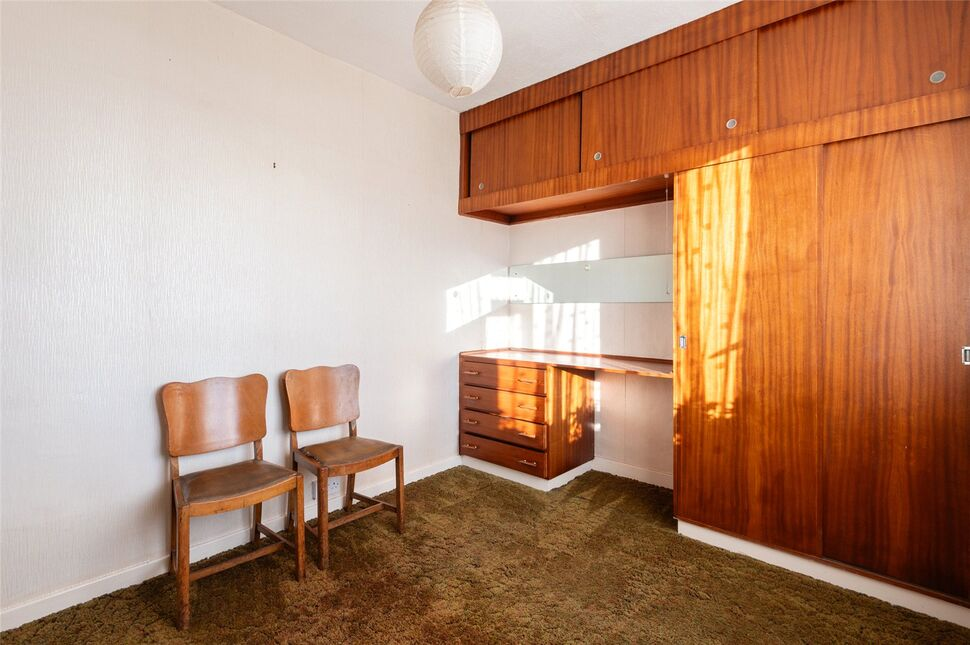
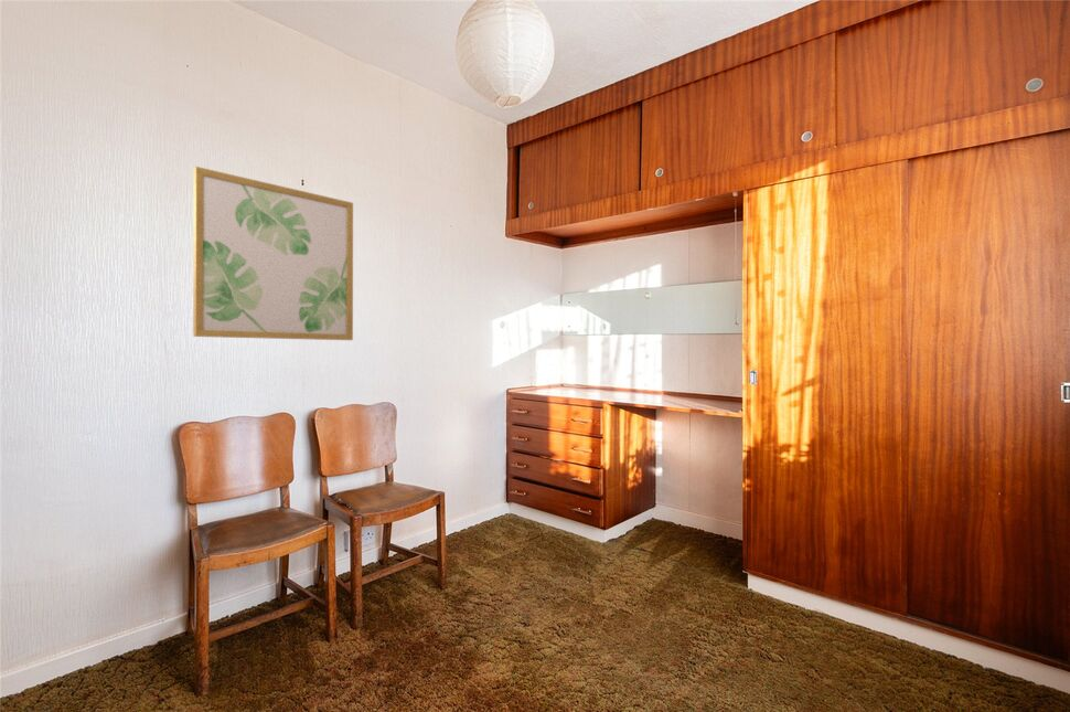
+ wall art (280, 263)
